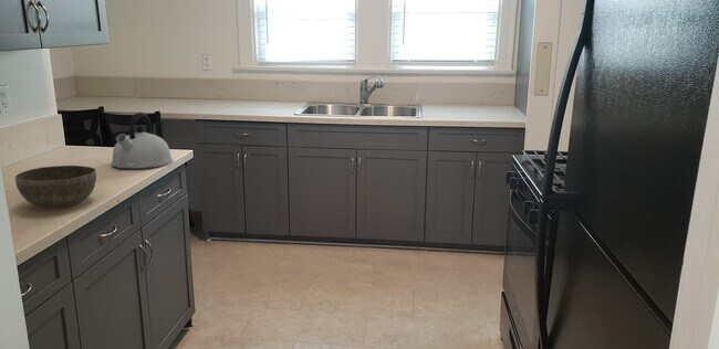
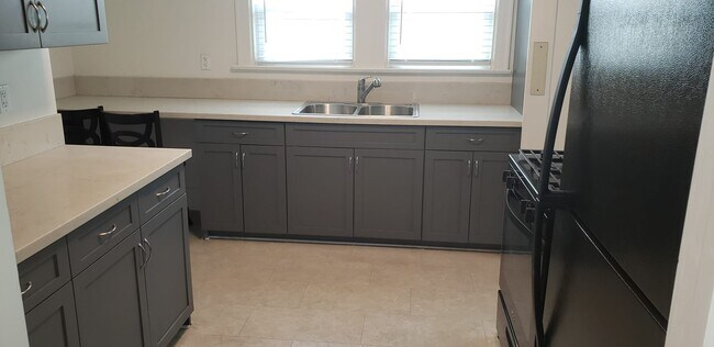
- bowl (58, 188)
- kettle (138, 138)
